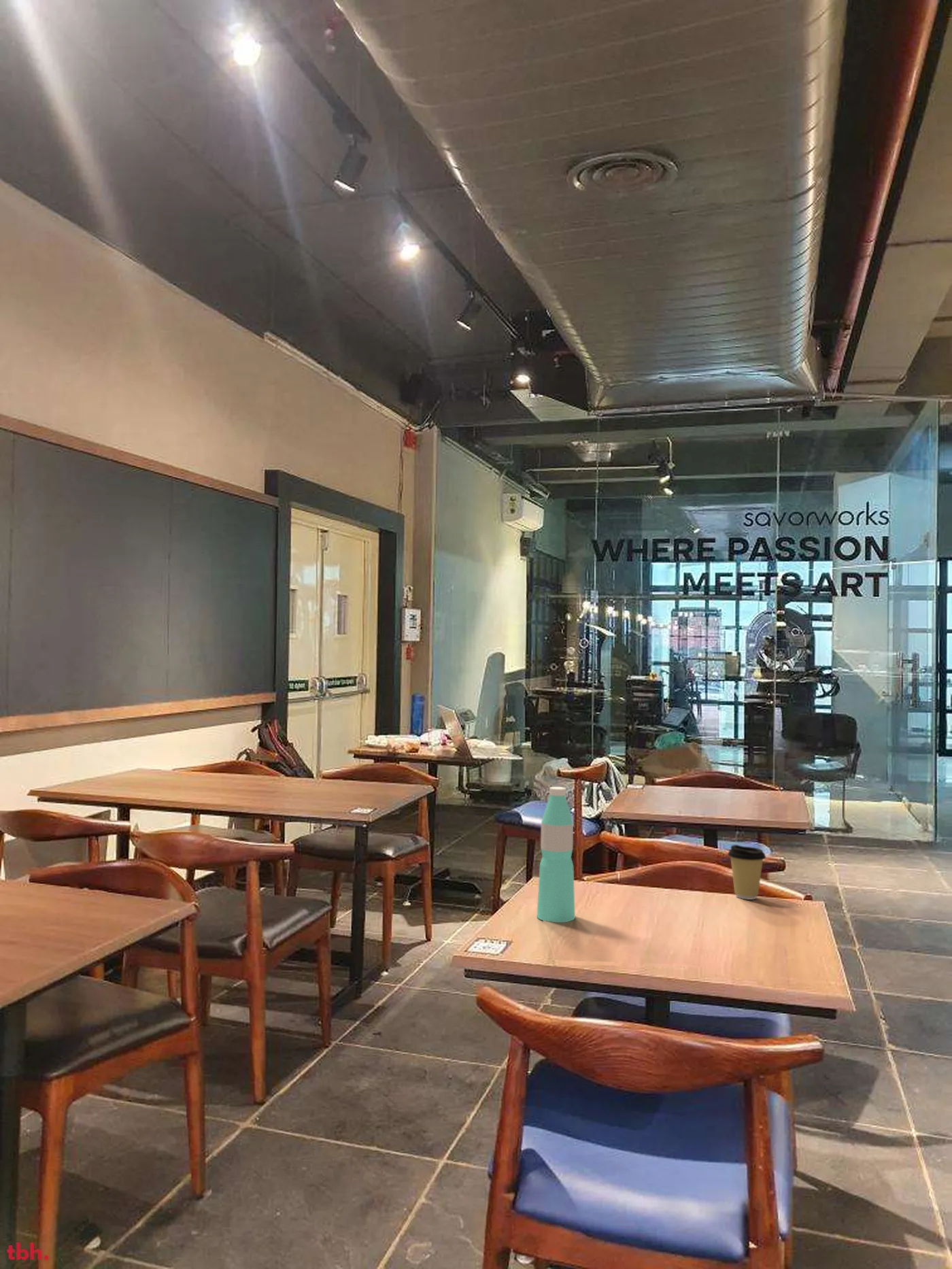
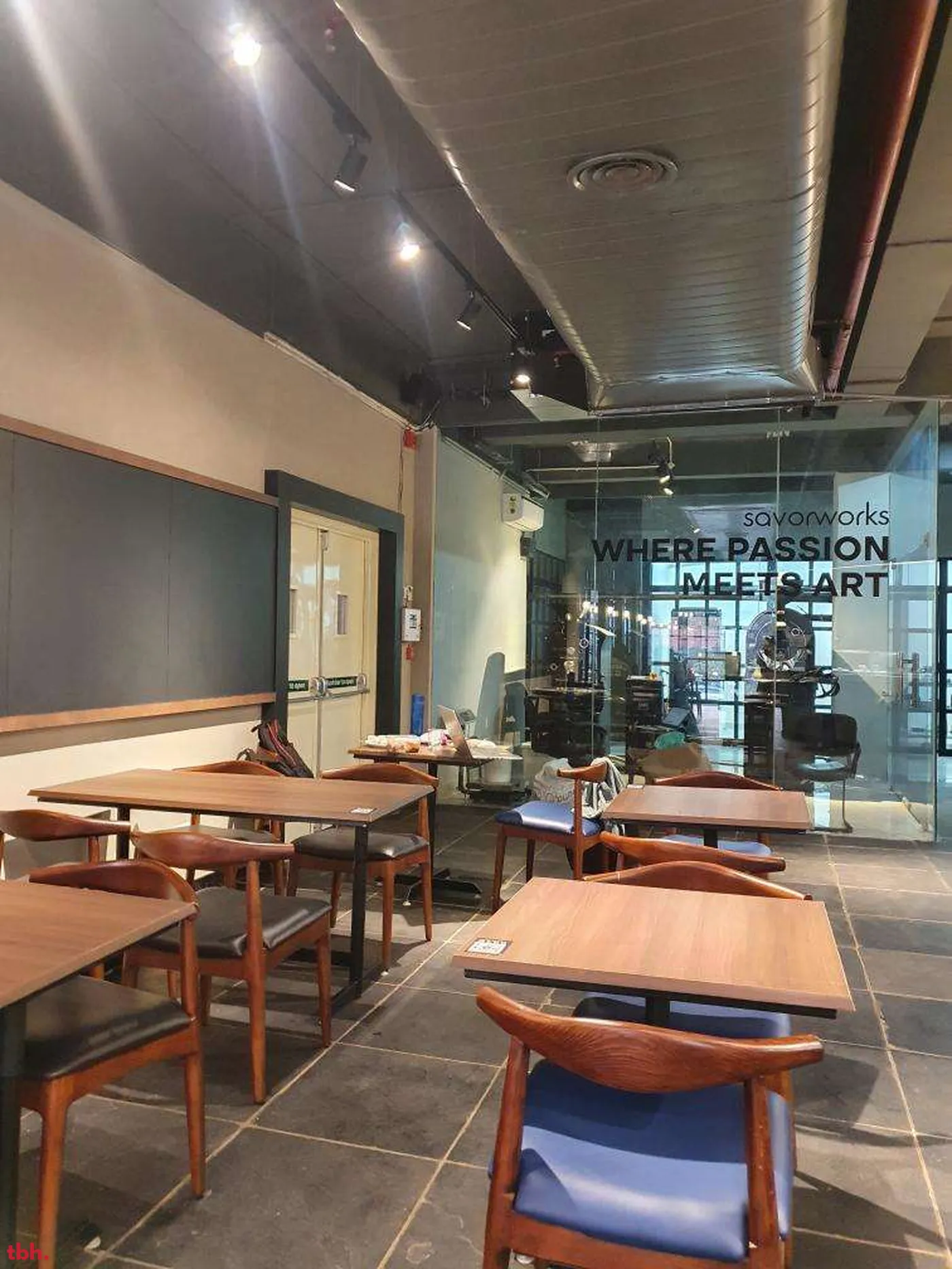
- water bottle (556, 852)
- coffee cup (746, 872)
